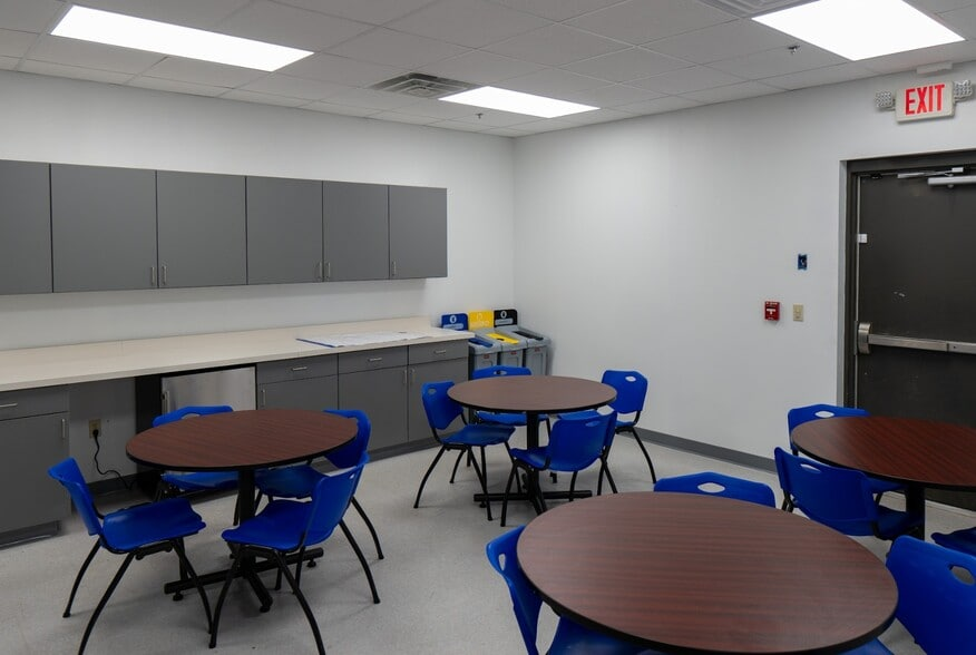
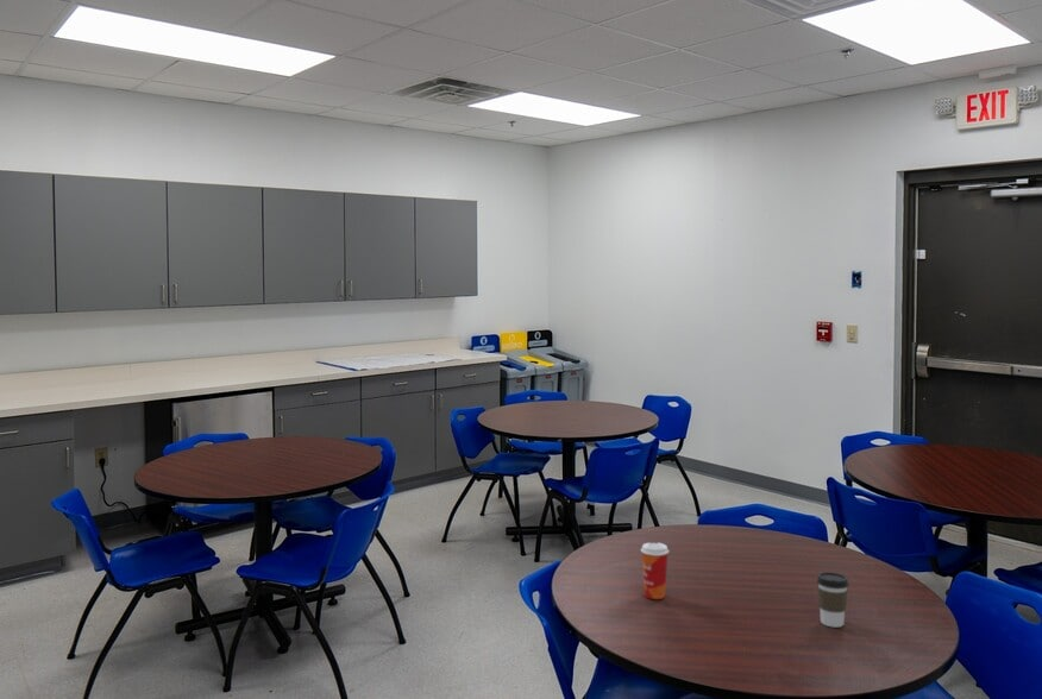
+ coffee cup (831, 599)
+ paper cup (654, 571)
